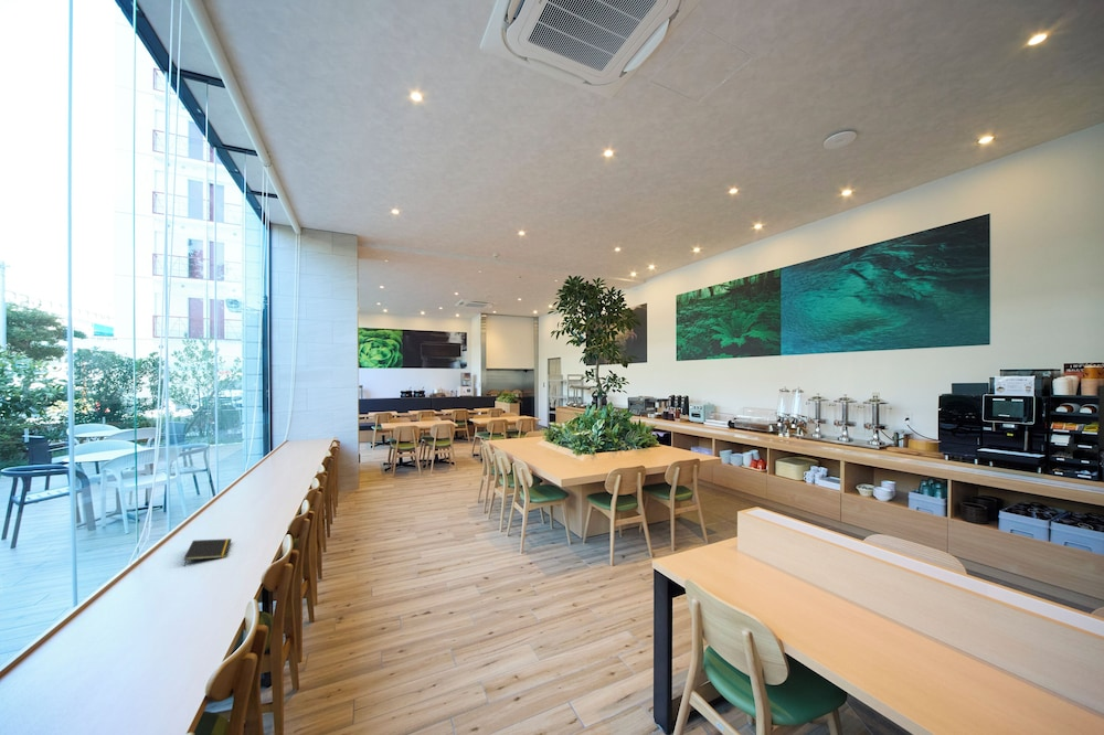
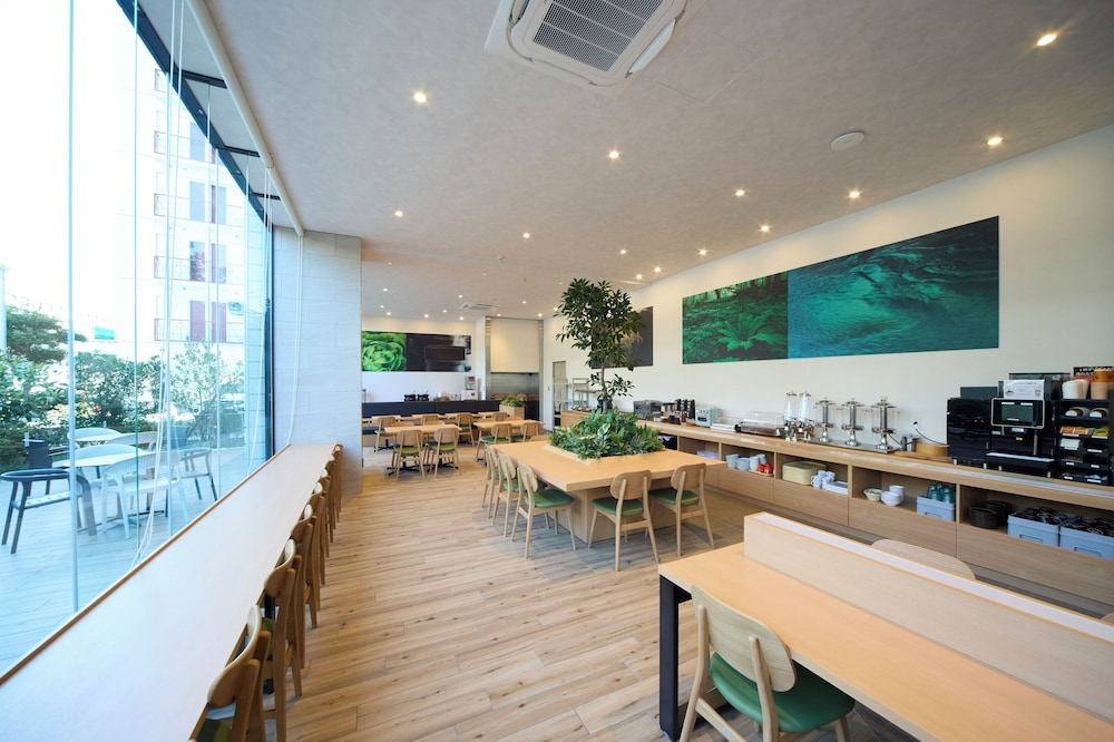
- notepad (209, 548)
